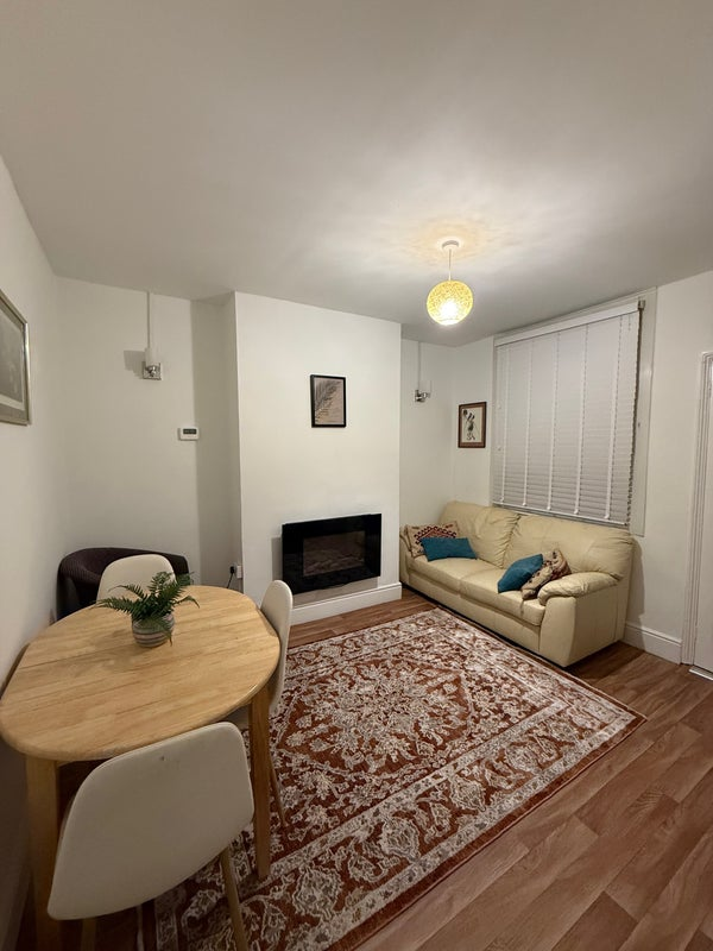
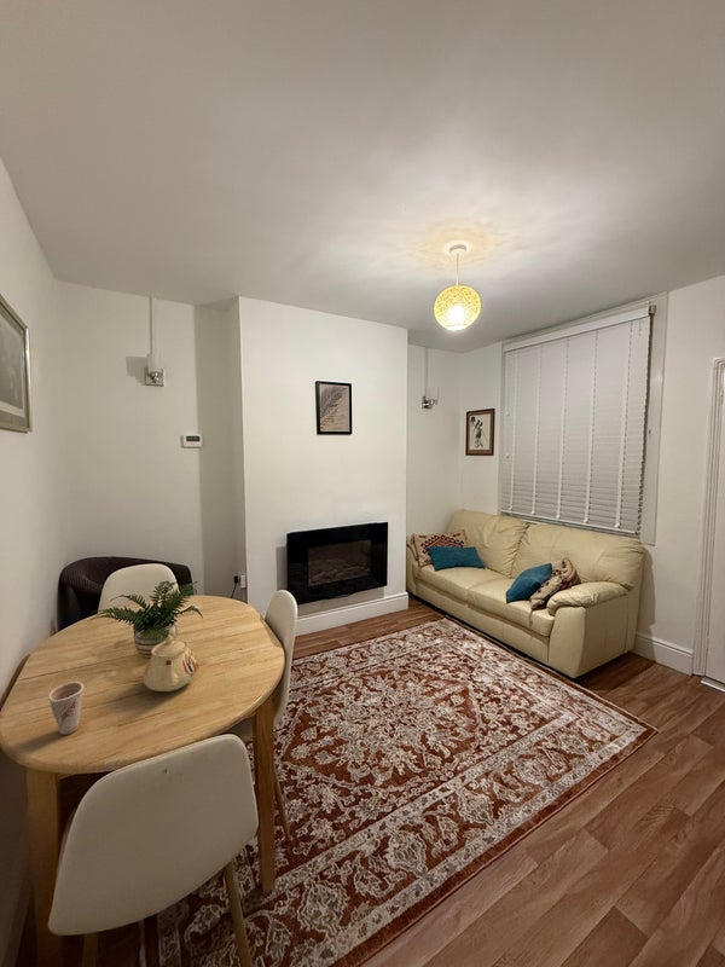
+ cup (66, 710)
+ teapot (170, 659)
